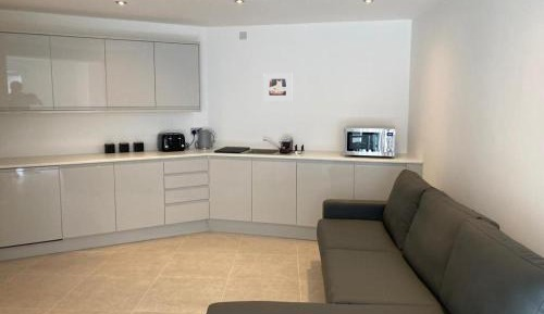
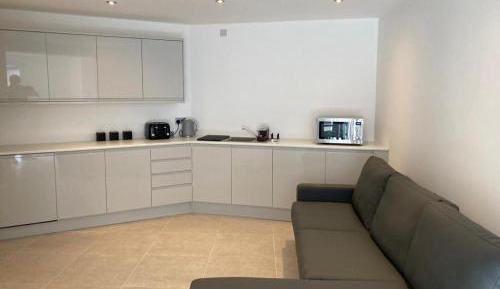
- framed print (277, 87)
